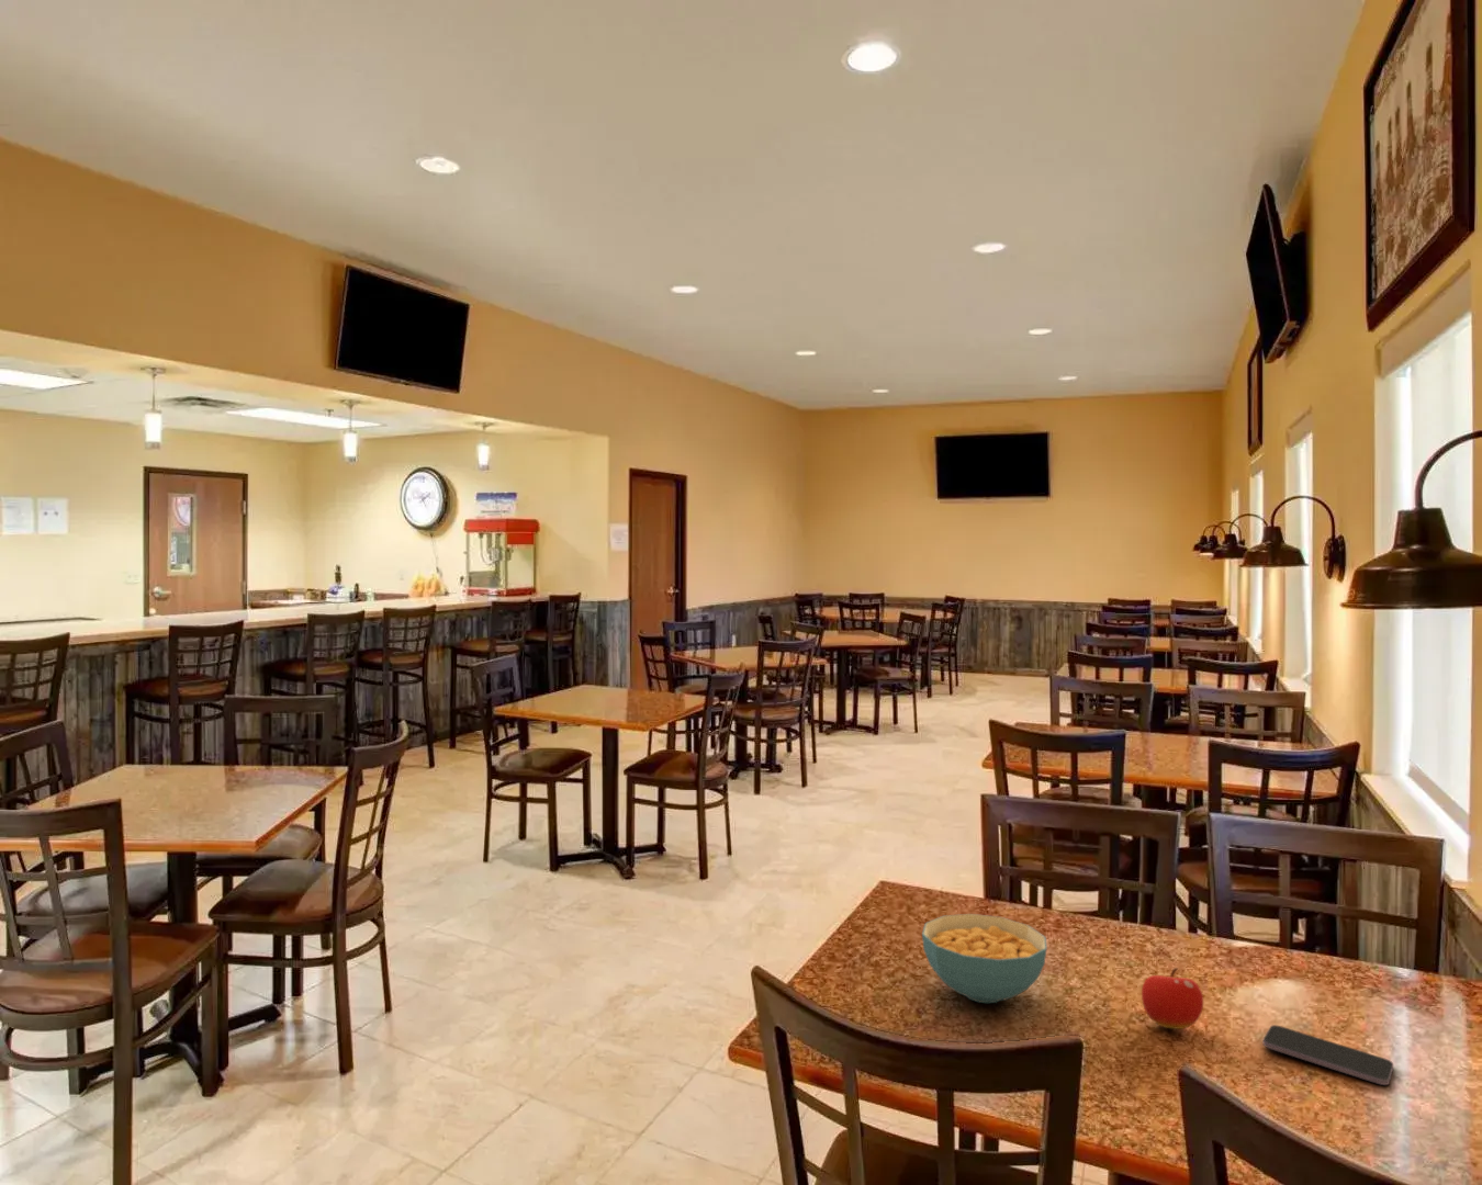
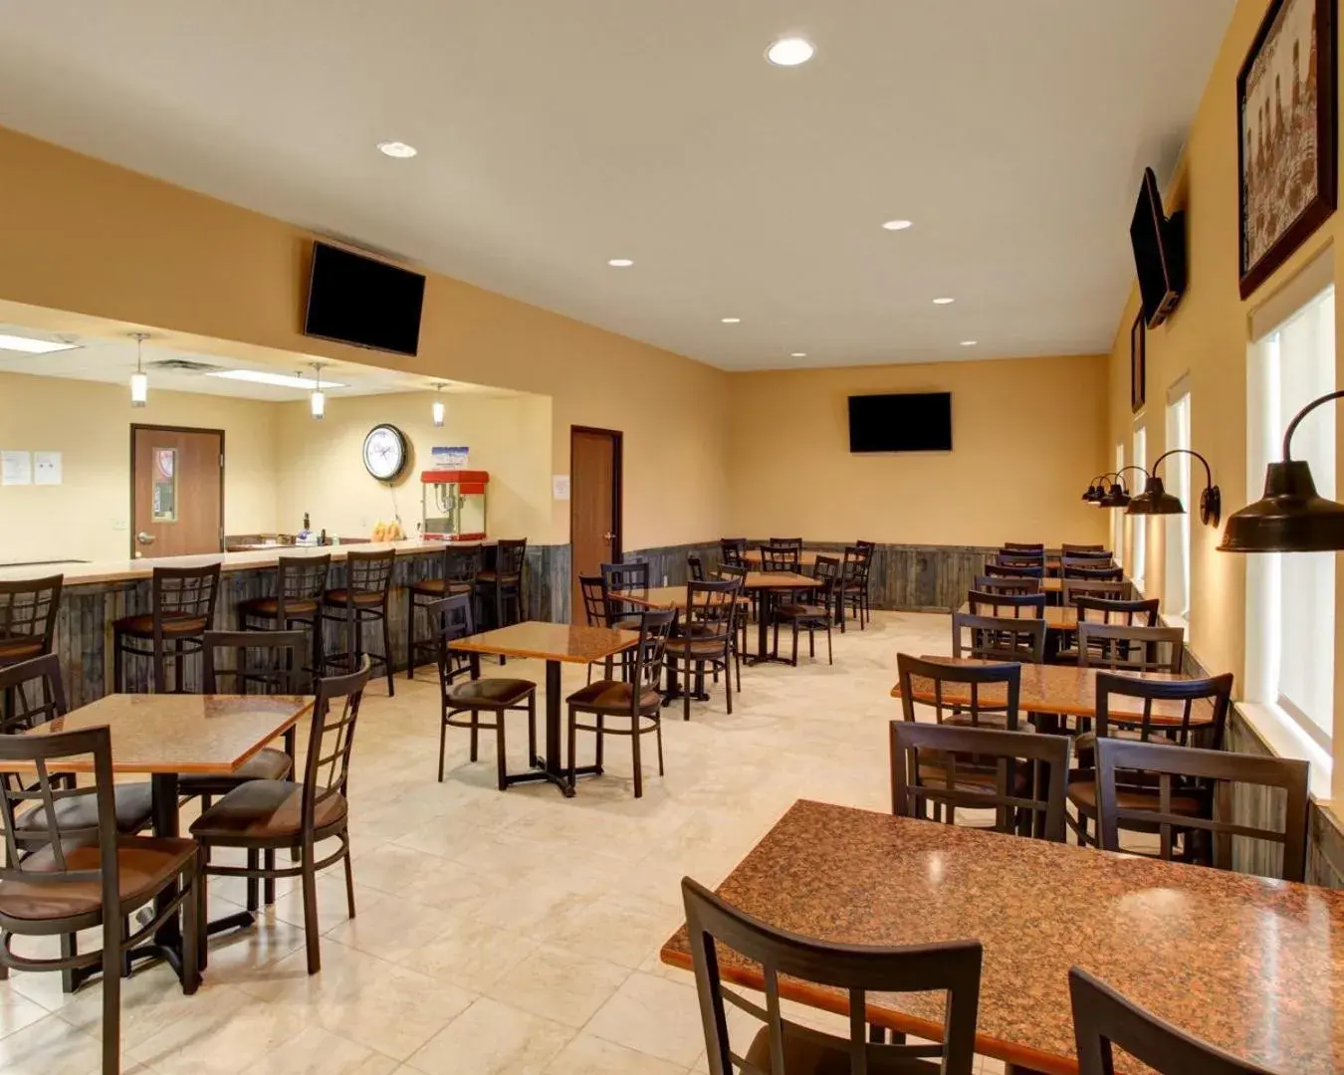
- cereal bowl (982, 965)
- smartphone (1326, 1053)
- fruit (1170, 999)
